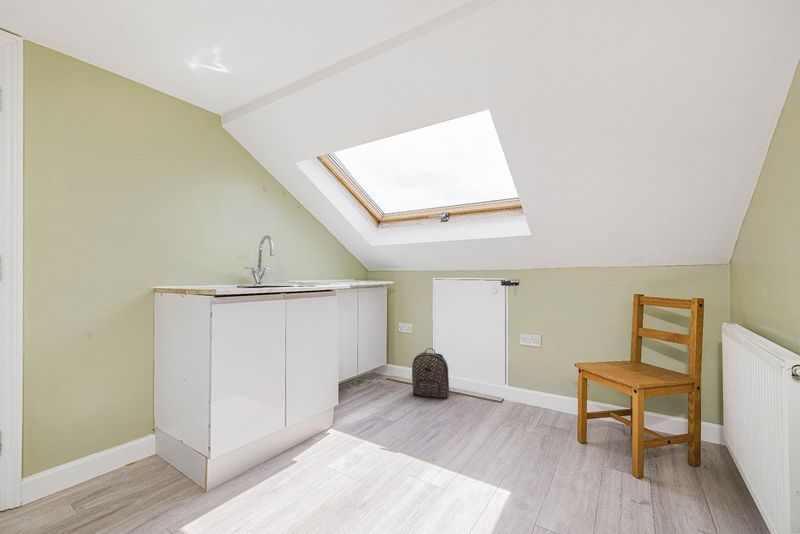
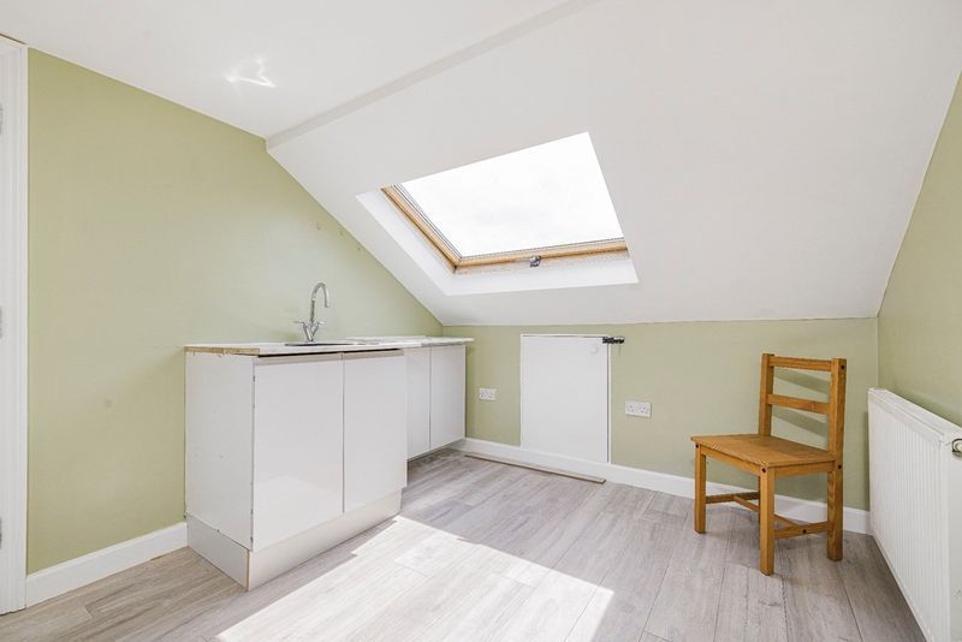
- backpack (430, 371)
